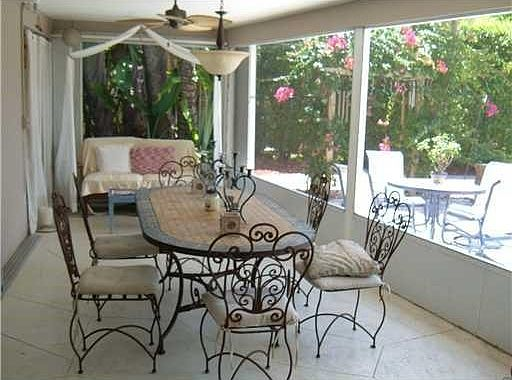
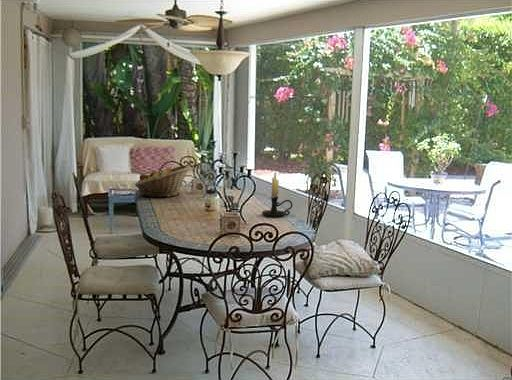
+ candle holder (277, 193)
+ fruit basket (162, 180)
